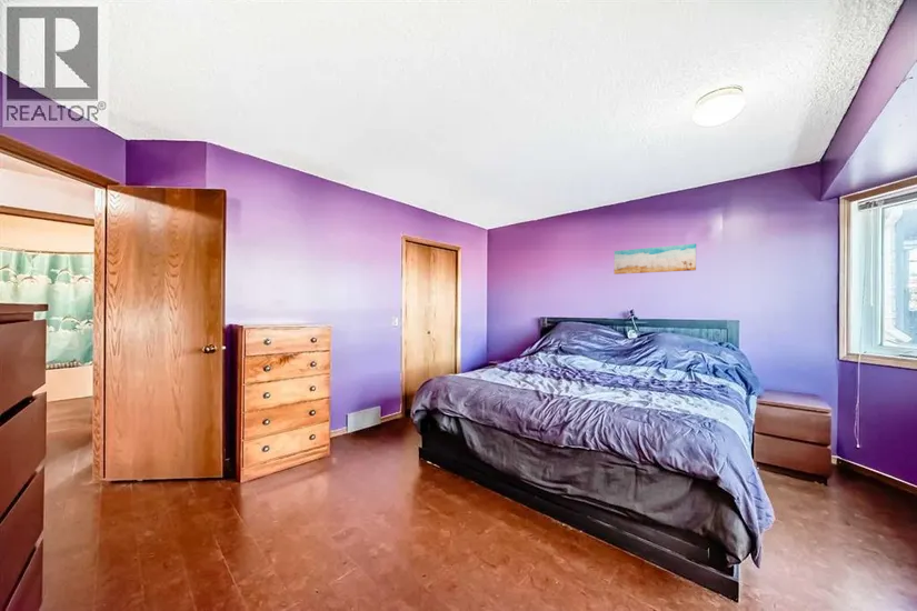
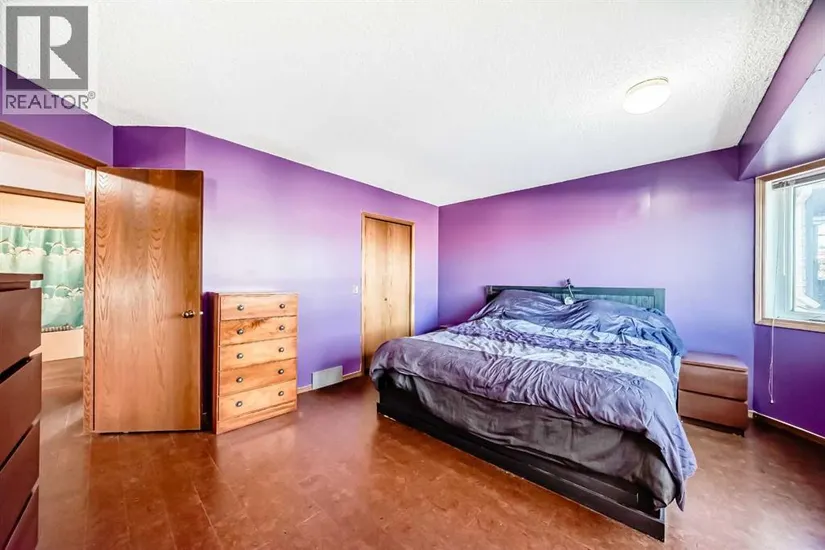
- wall art (652, 260)
